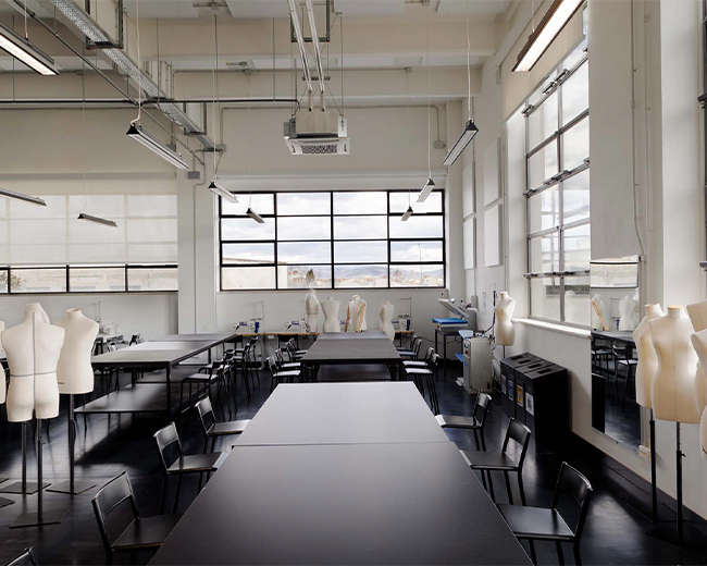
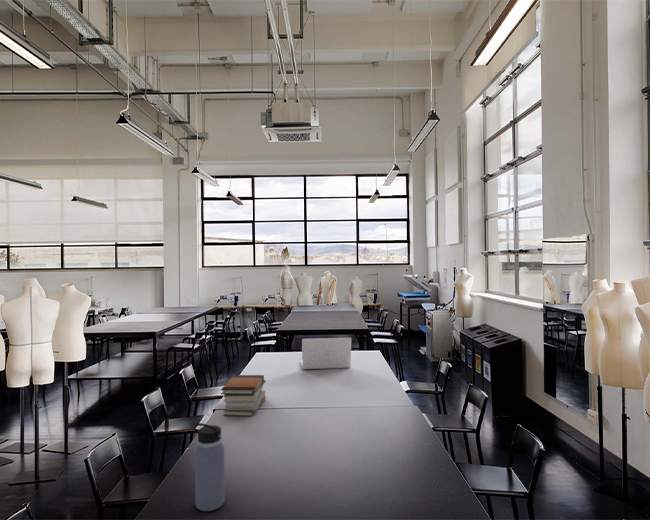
+ book stack (244, 394)
+ laptop (325, 350)
+ water bottle (209, 461)
